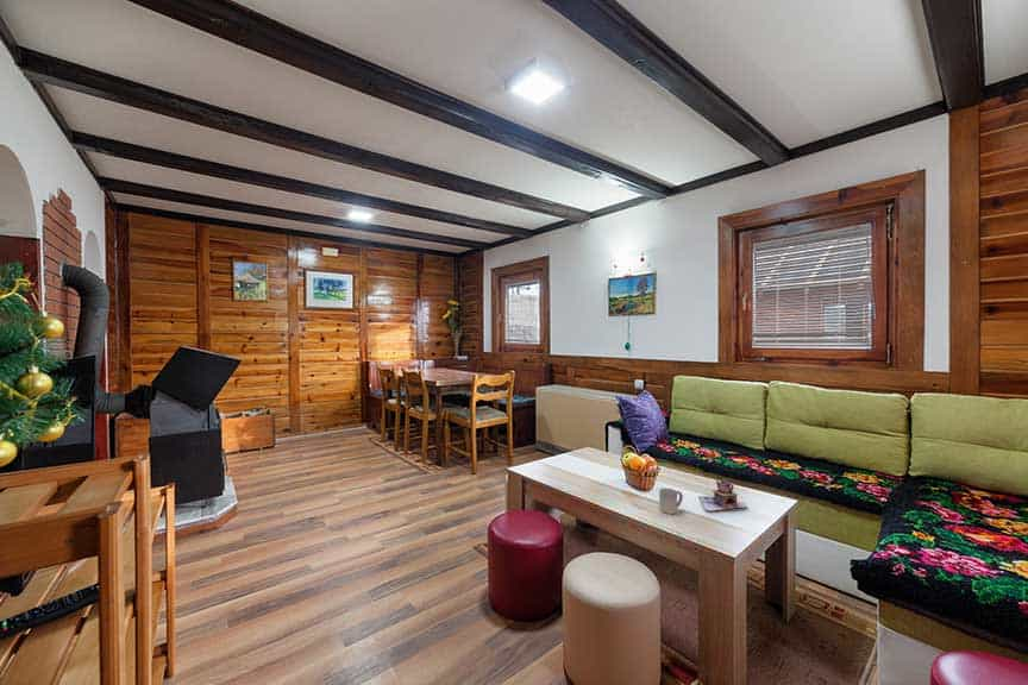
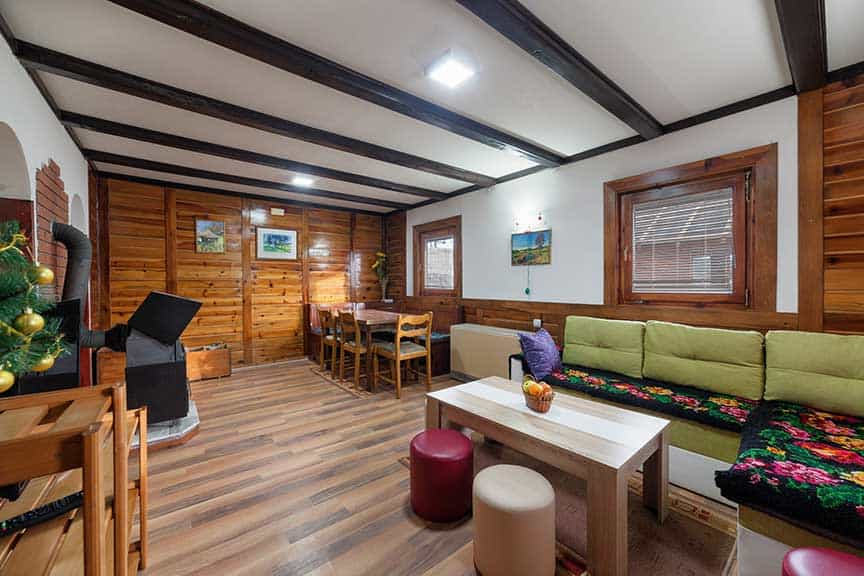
- teapot (723, 491)
- cup (671, 499)
